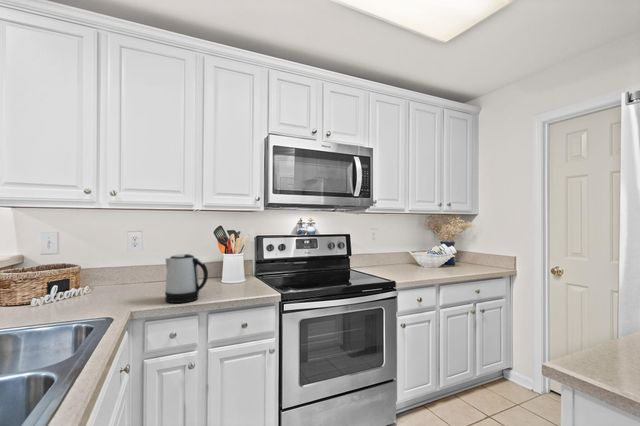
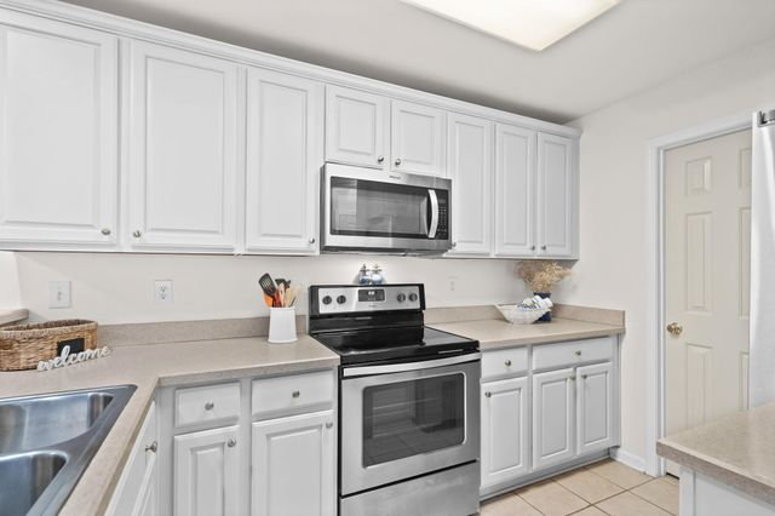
- kettle (186, 276)
